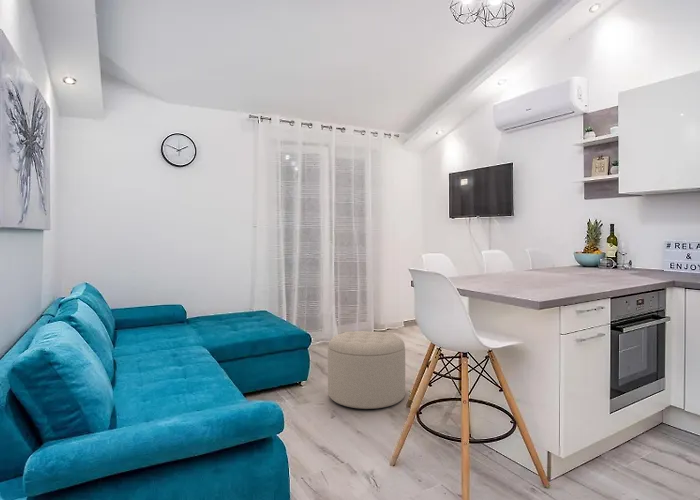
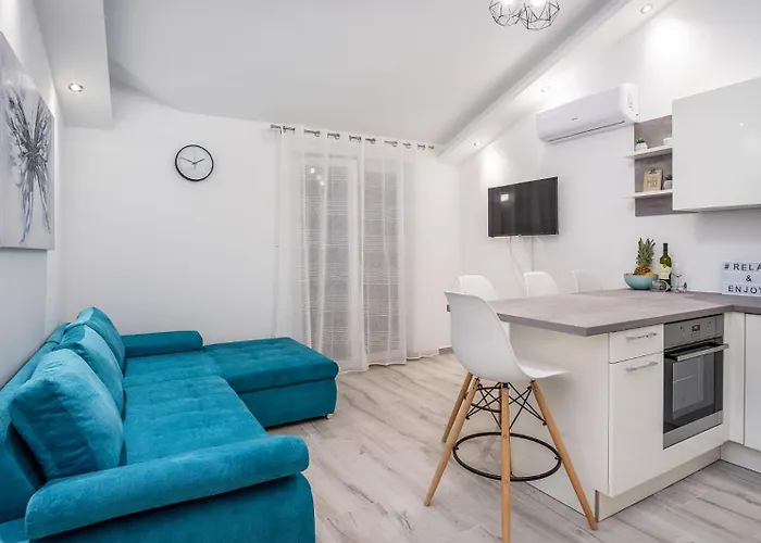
- ottoman (366, 365)
